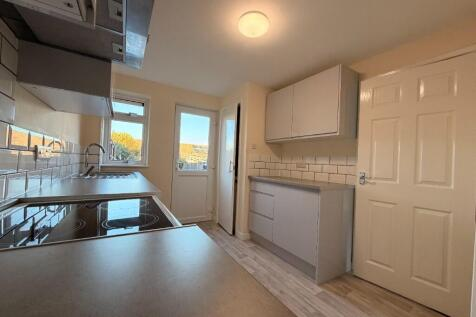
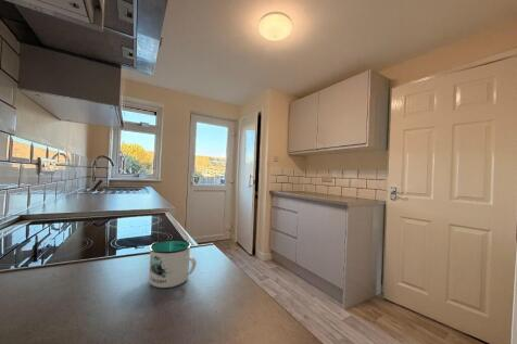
+ mug (174, 263)
